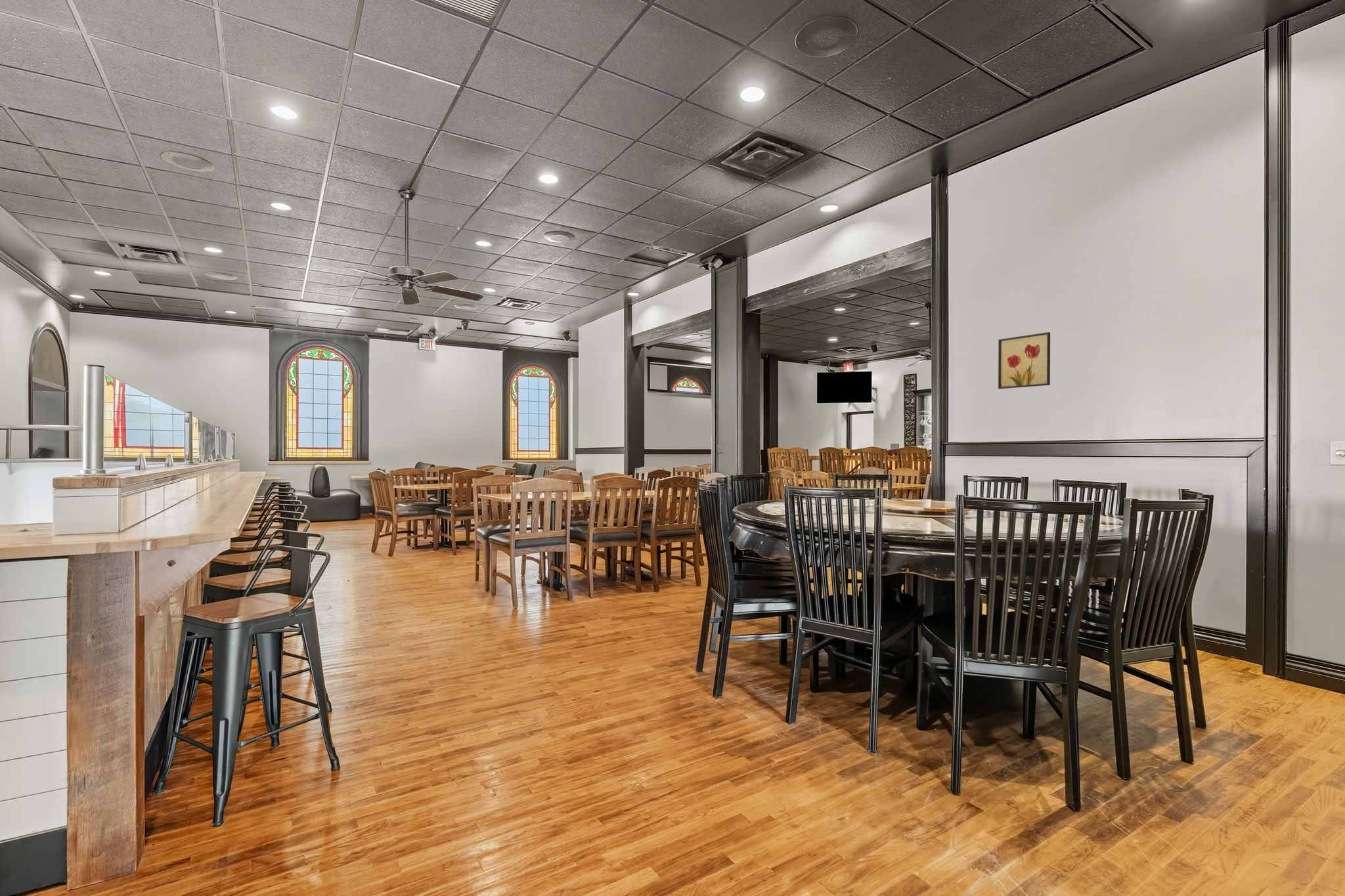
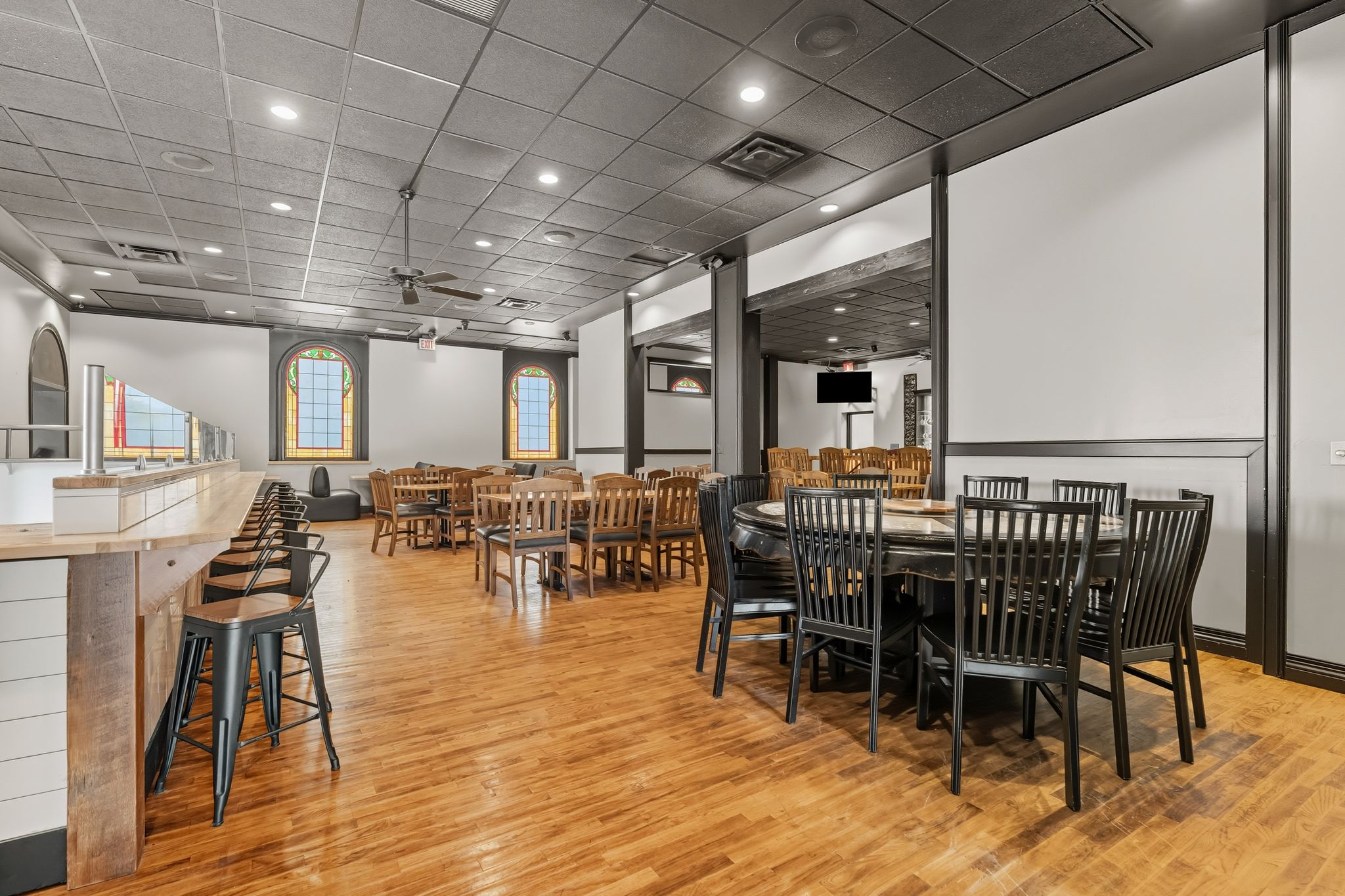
- wall art (1024, 361)
